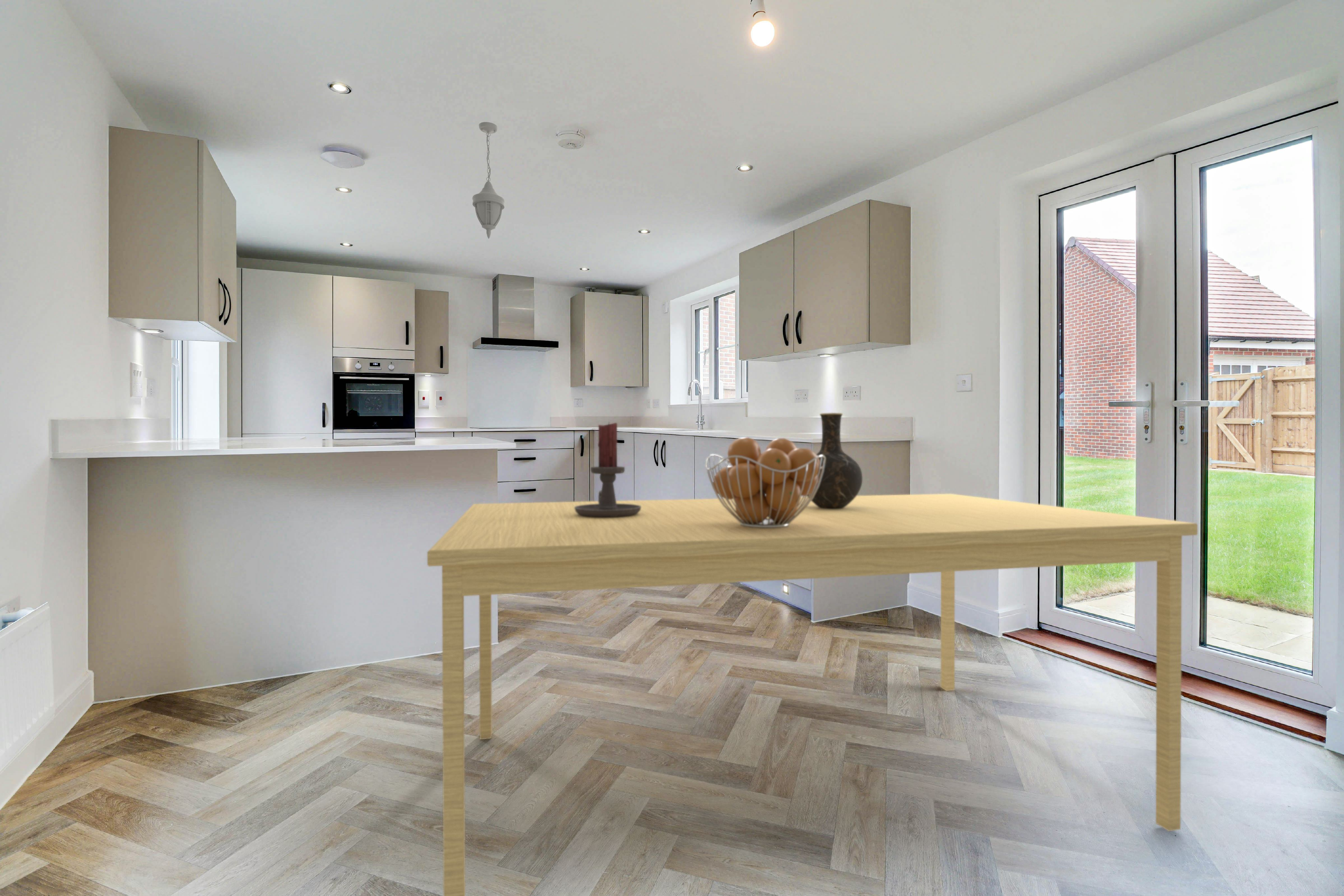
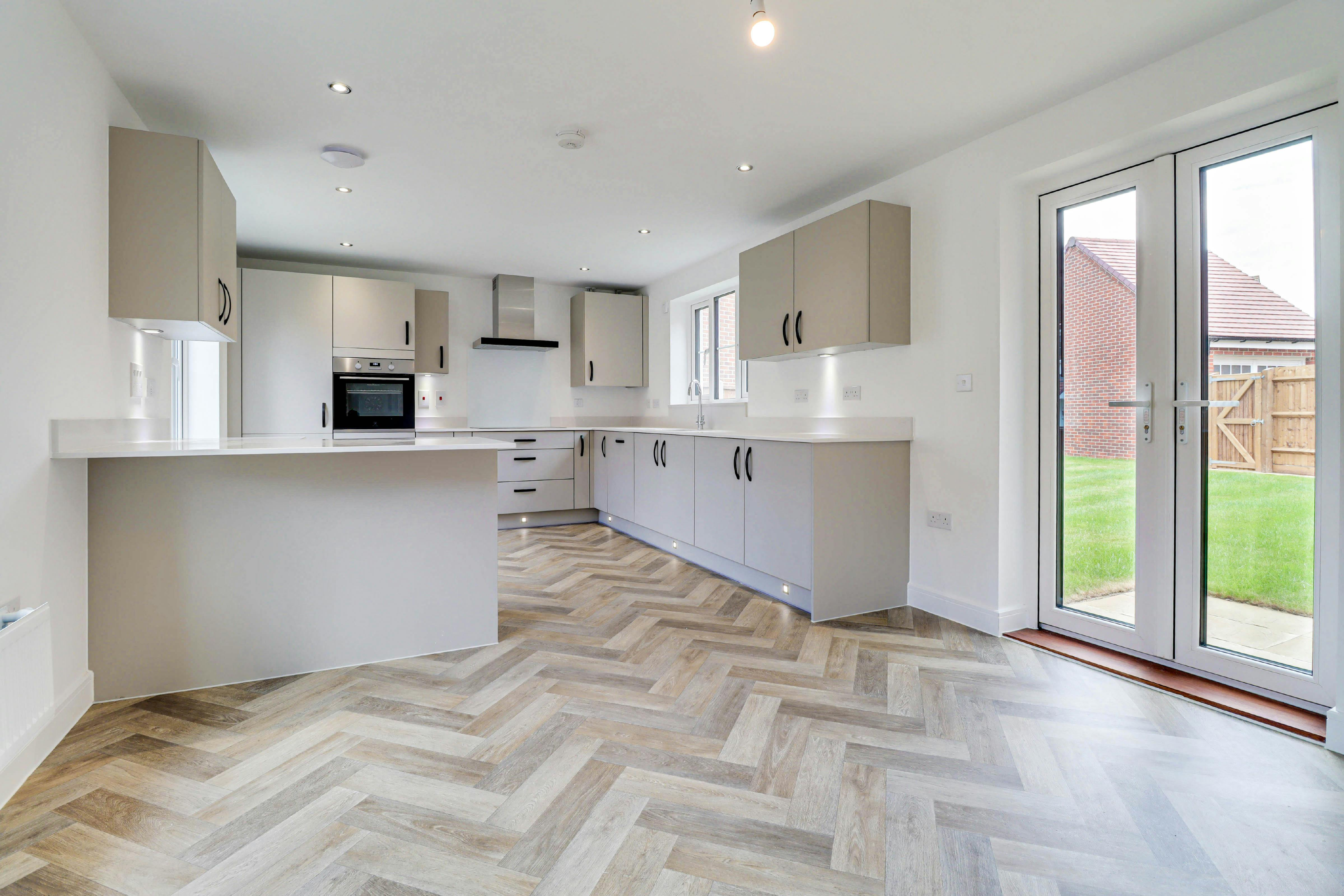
- pendant light (488, 182)
- fruit basket (764, 480)
- dining table (780, 580)
- candle holder (606, 467)
- vase (831, 460)
